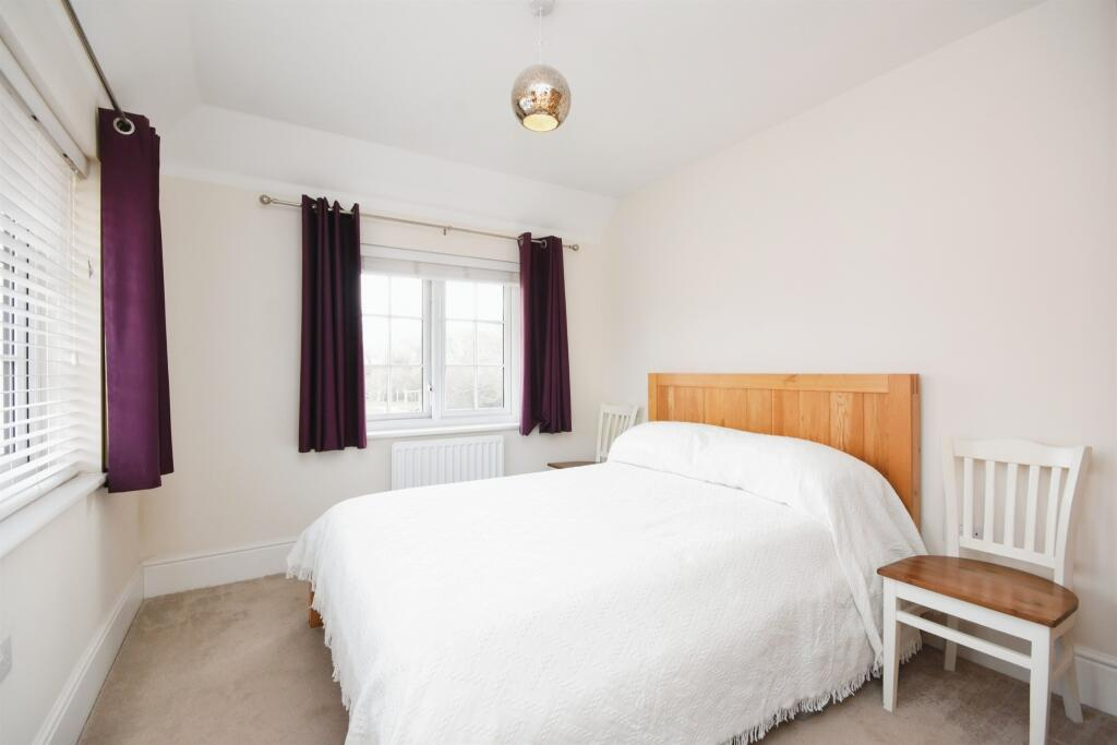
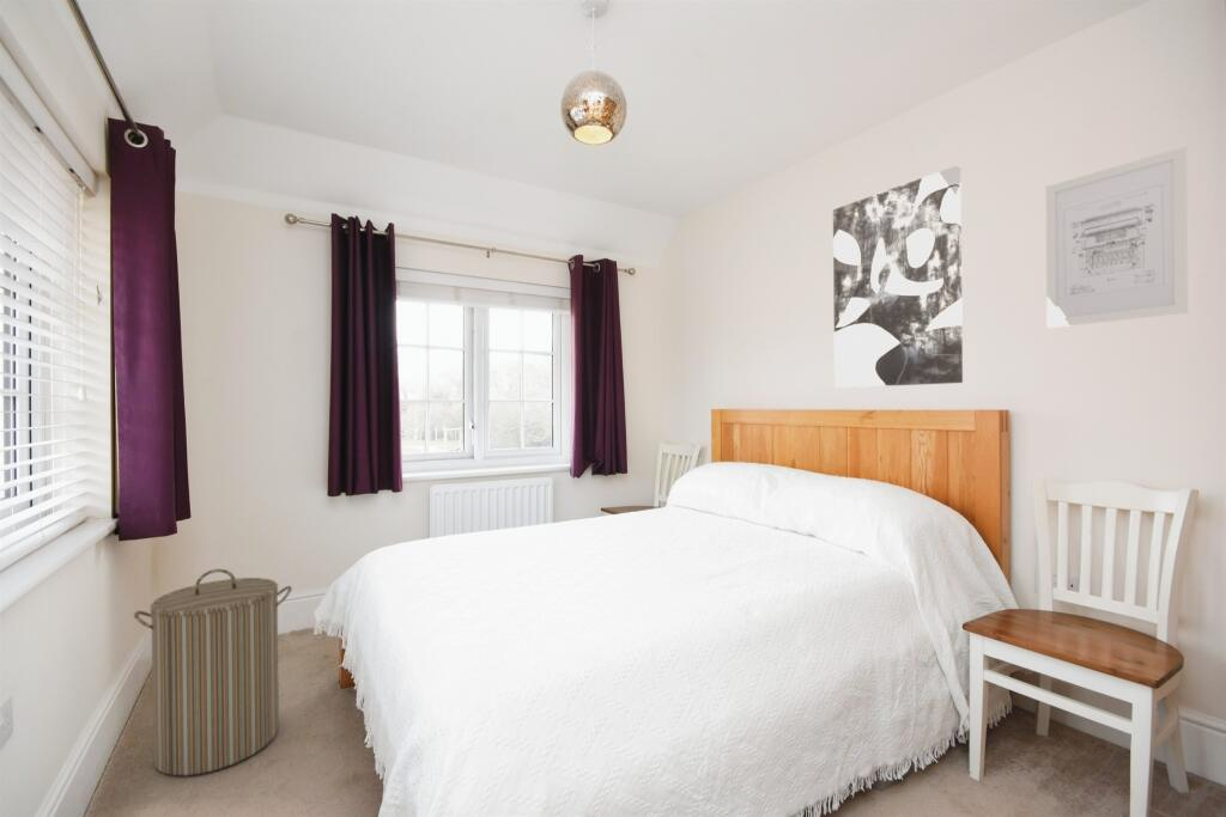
+ laundry hamper (218, 656)
+ wall art (891, 287)
+ wall art (1111, 244)
